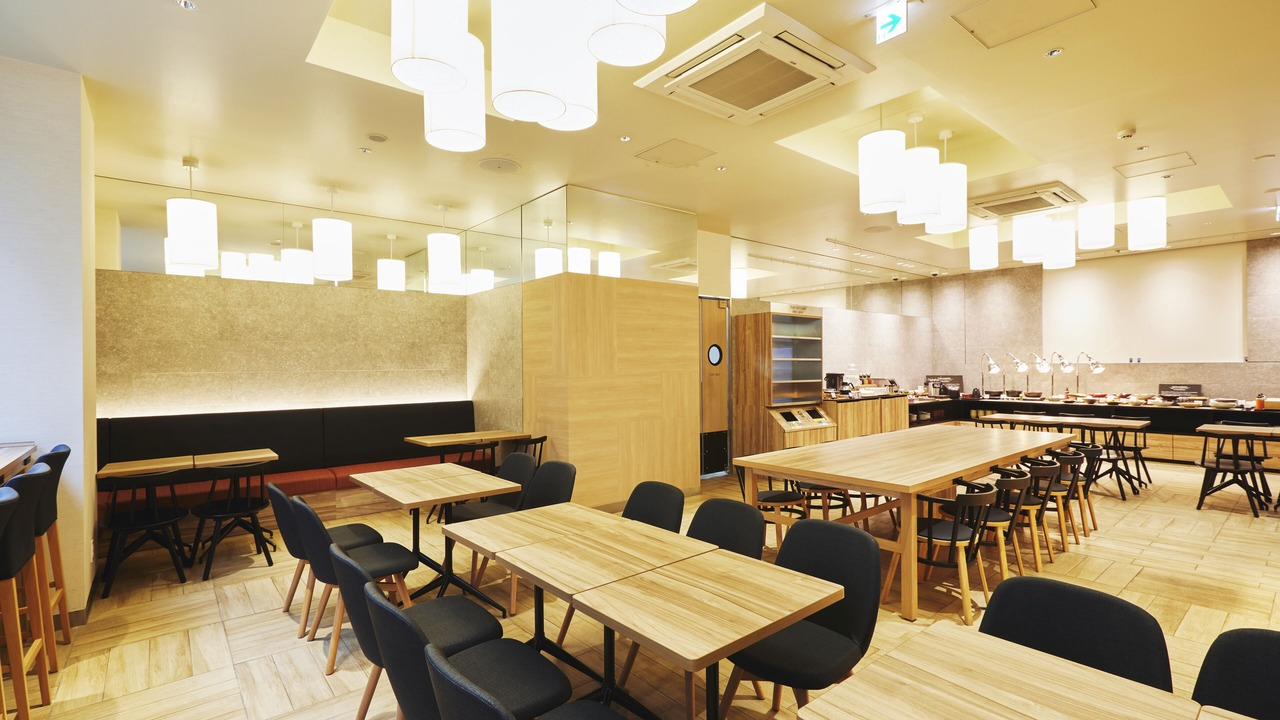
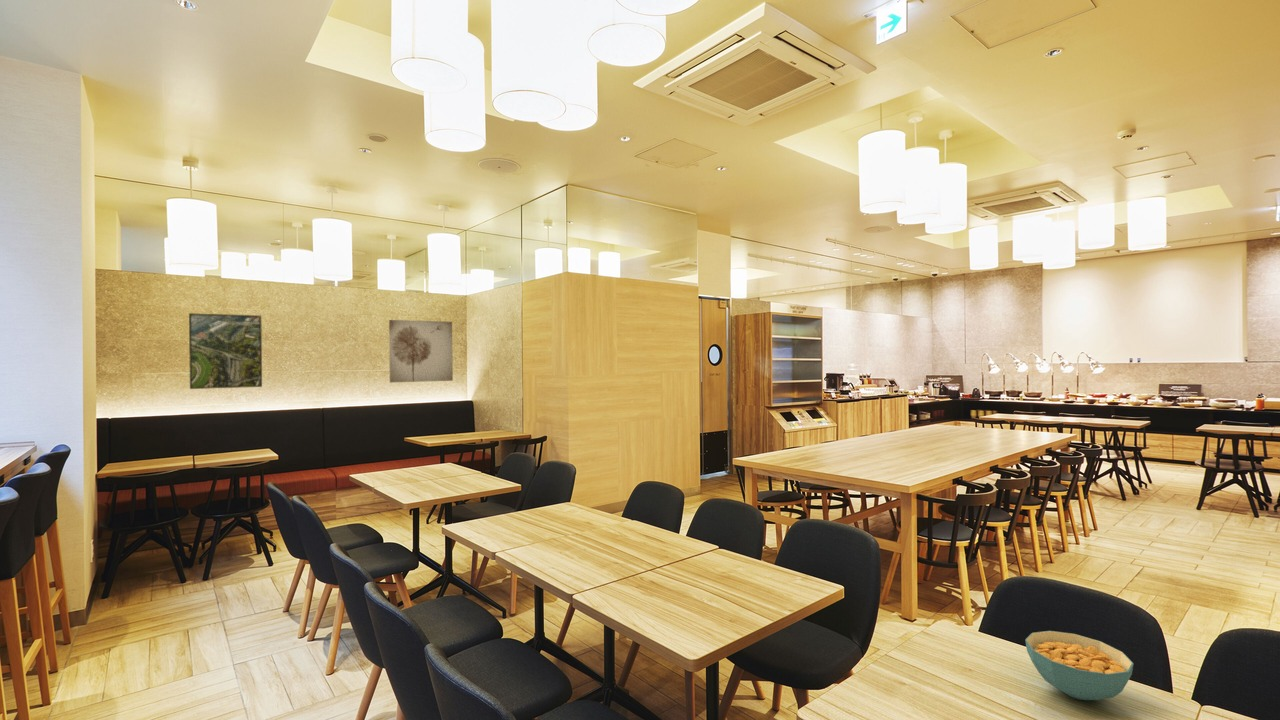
+ wall art (421, 351)
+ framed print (226, 351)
+ cereal bowl (1077, 671)
